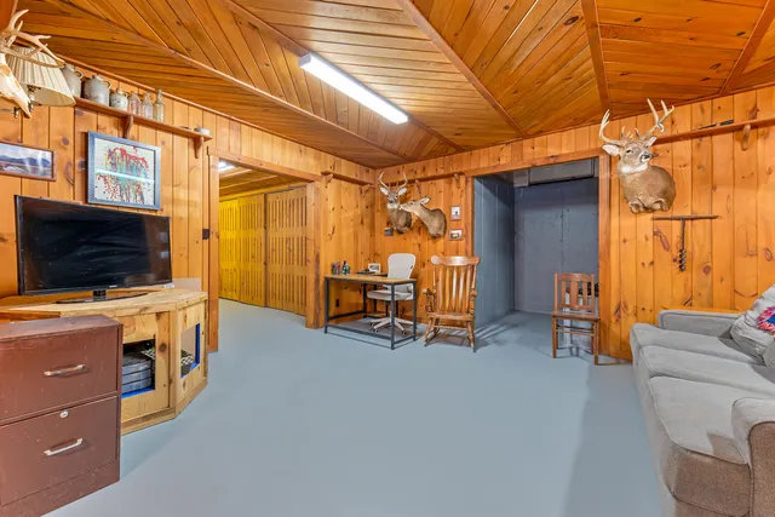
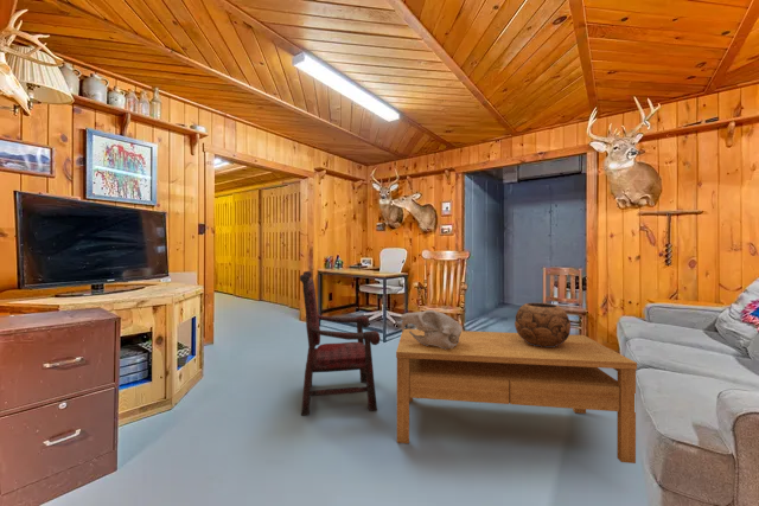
+ coffee table (498, 384)
+ armchair (338, 333)
+ decorative bowl (541, 324)
+ animal skull (429, 327)
